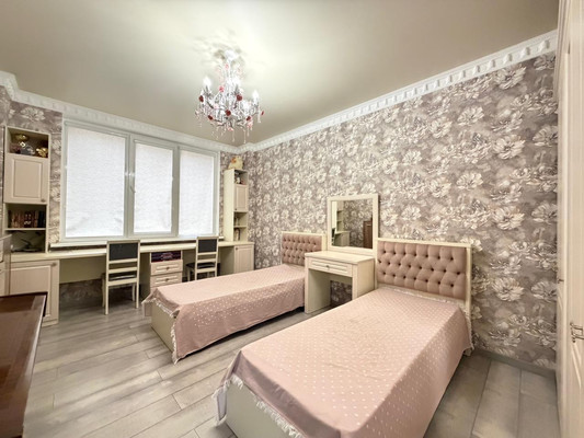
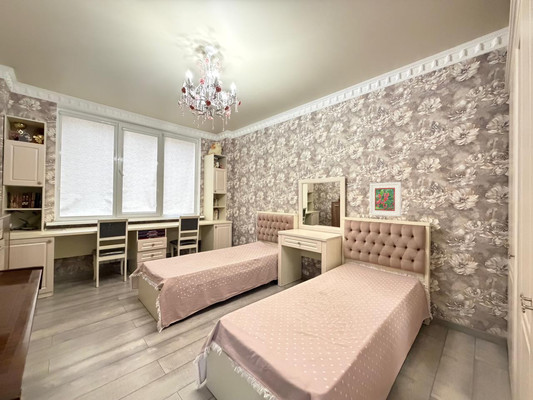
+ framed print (384, 199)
